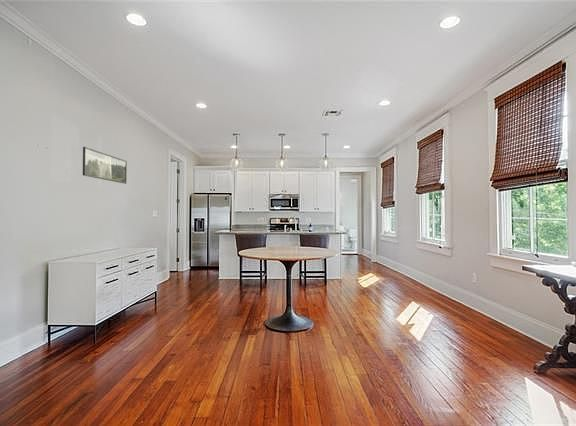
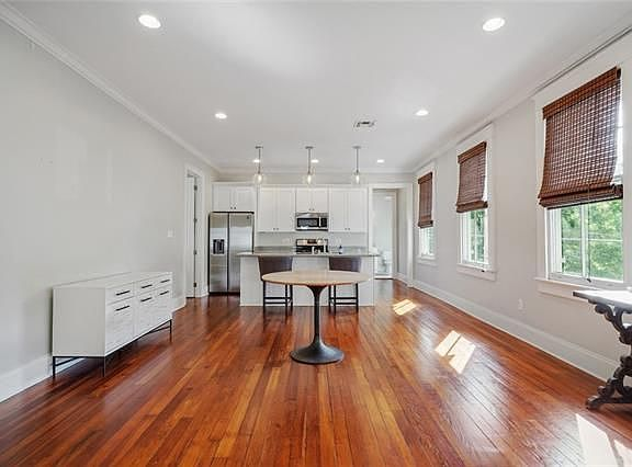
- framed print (107, 167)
